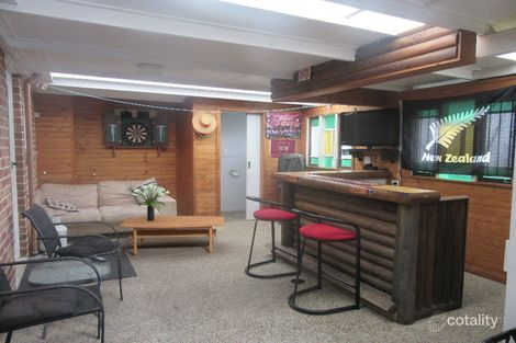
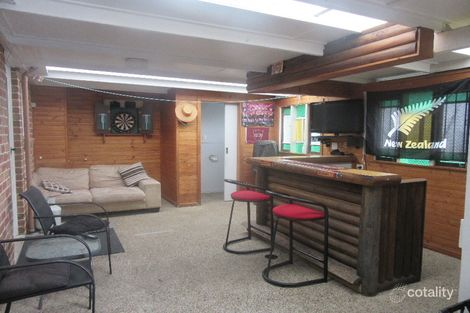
- coffee table (175, 235)
- potted plant (149, 201)
